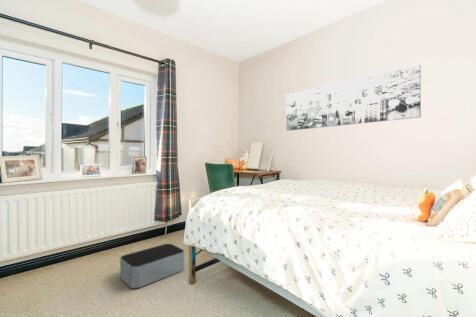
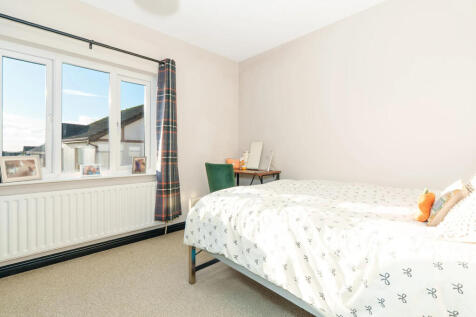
- wall art (340, 104)
- storage bin (153, 263)
